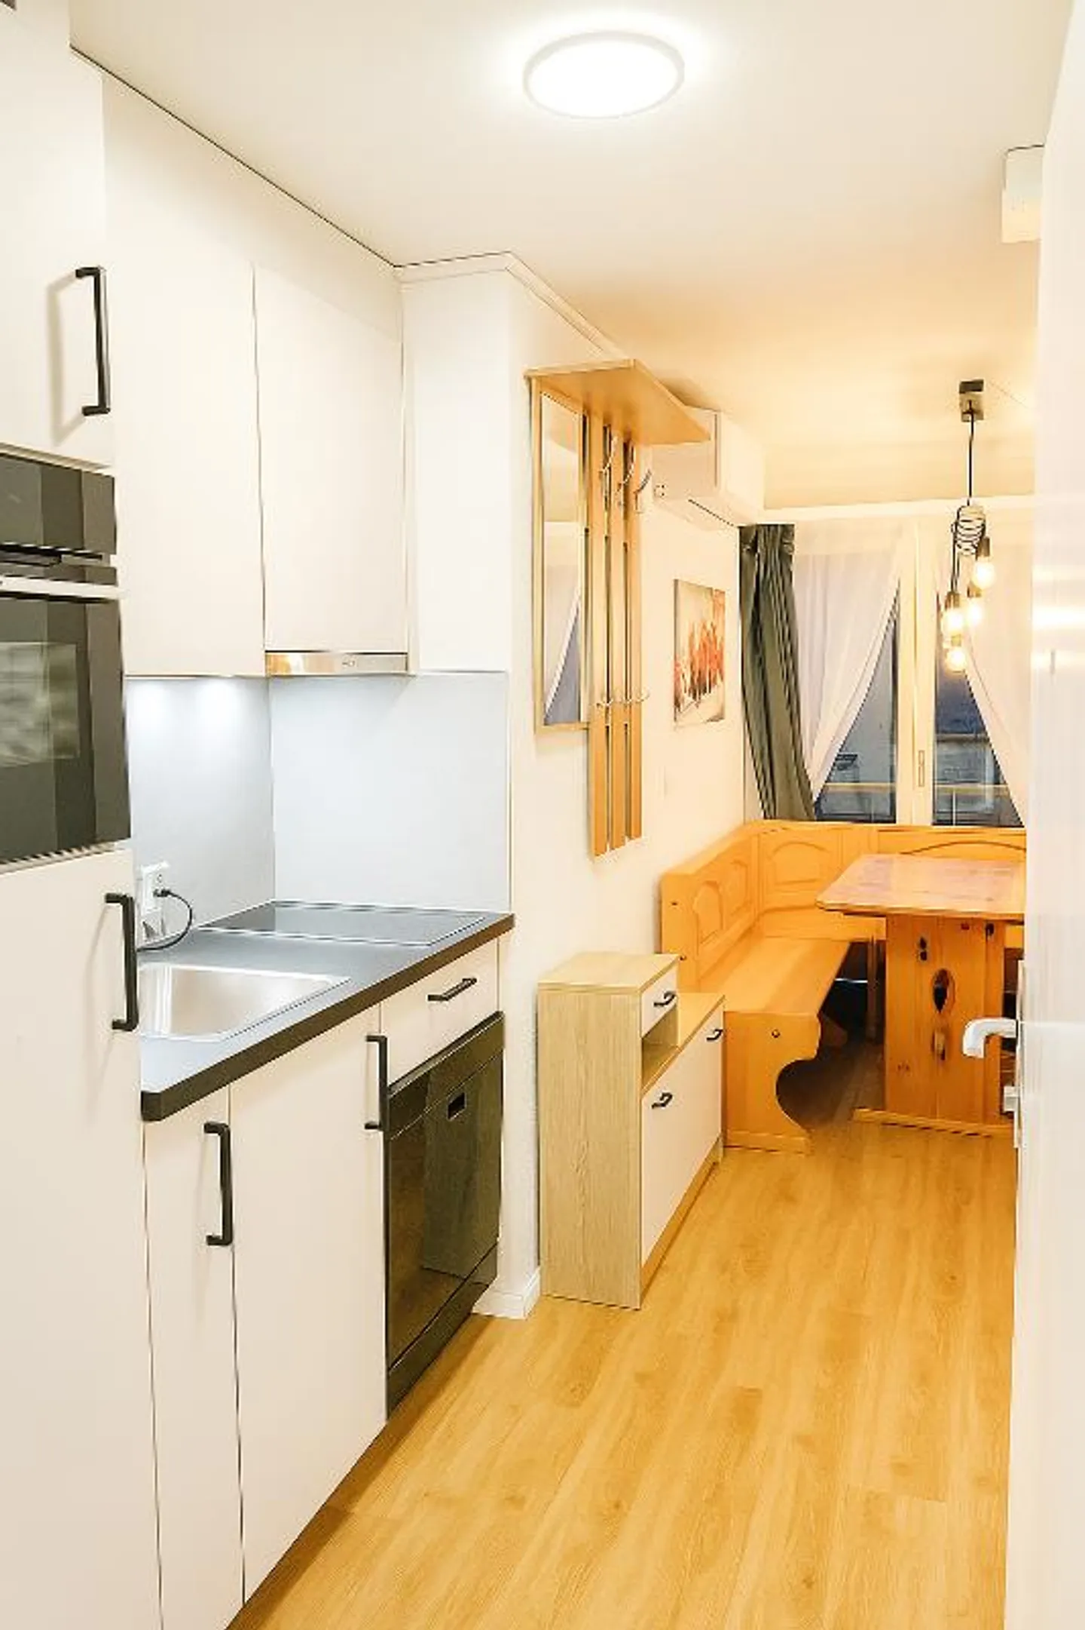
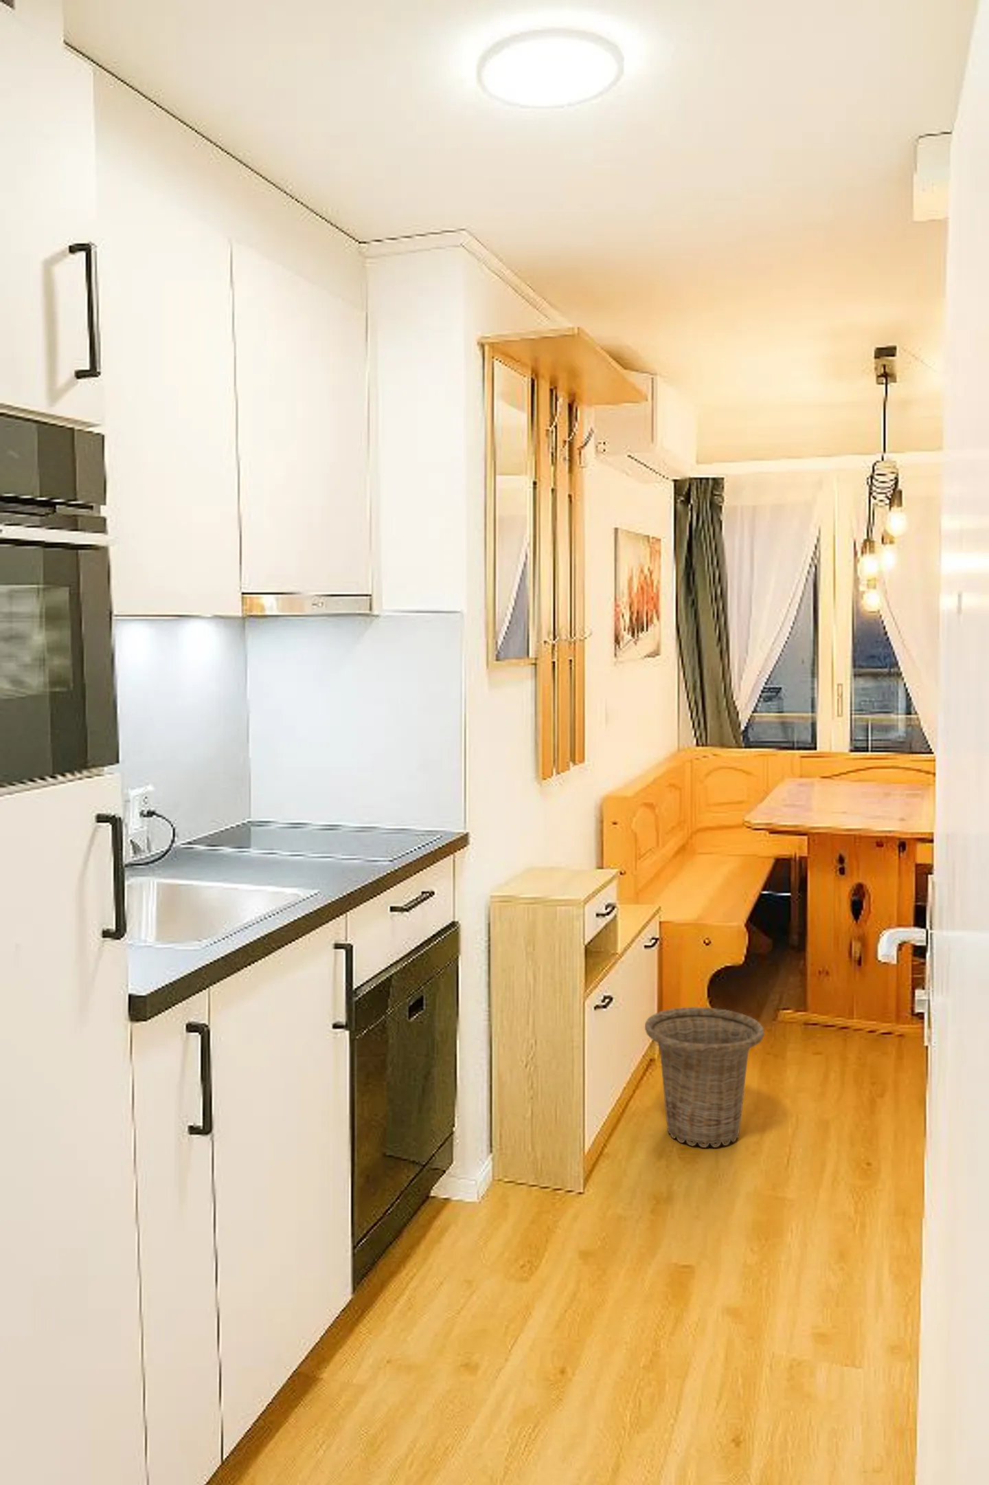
+ basket (703, 1079)
